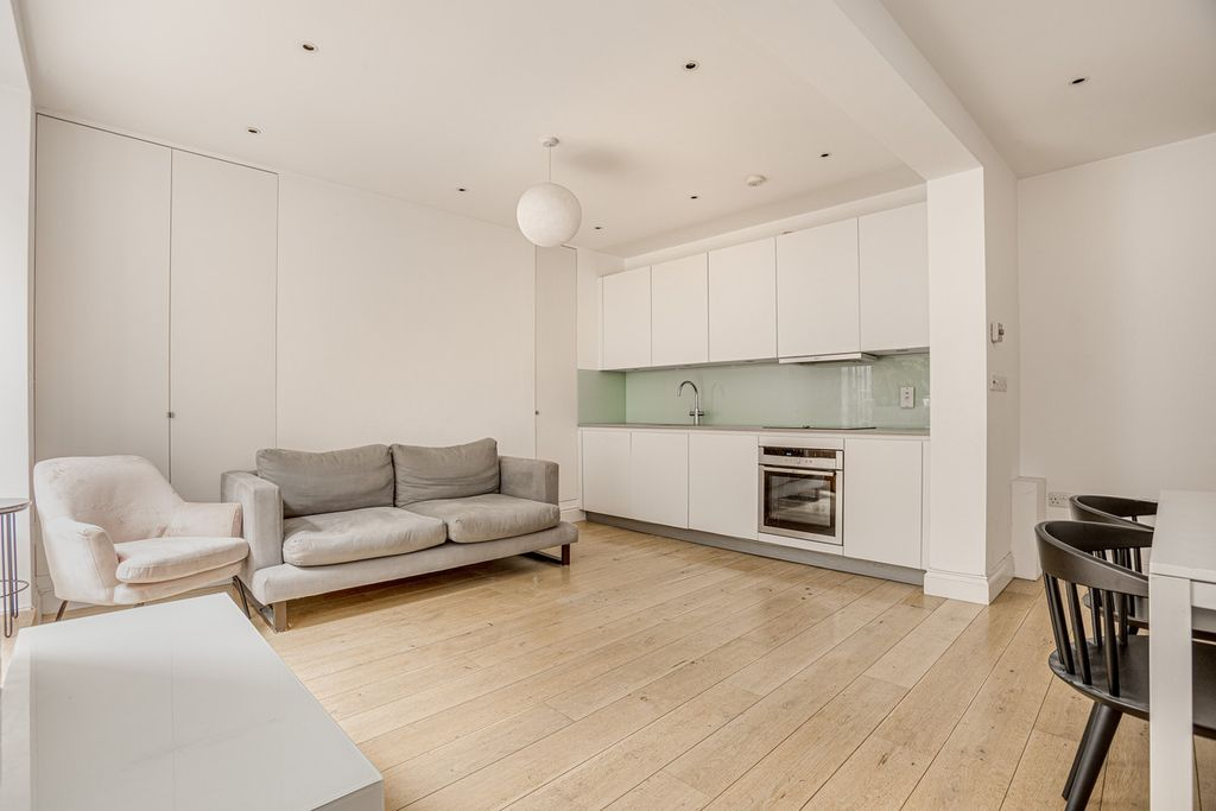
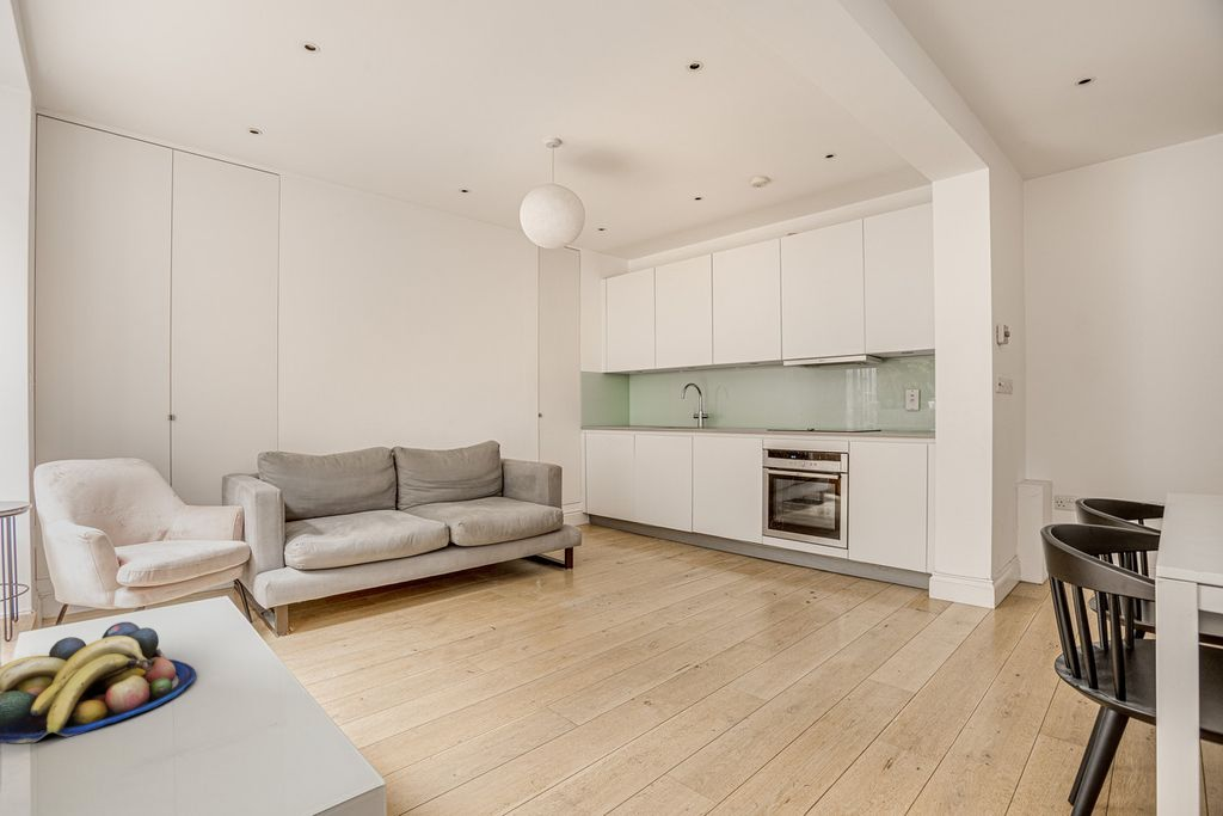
+ fruit bowl (96, 667)
